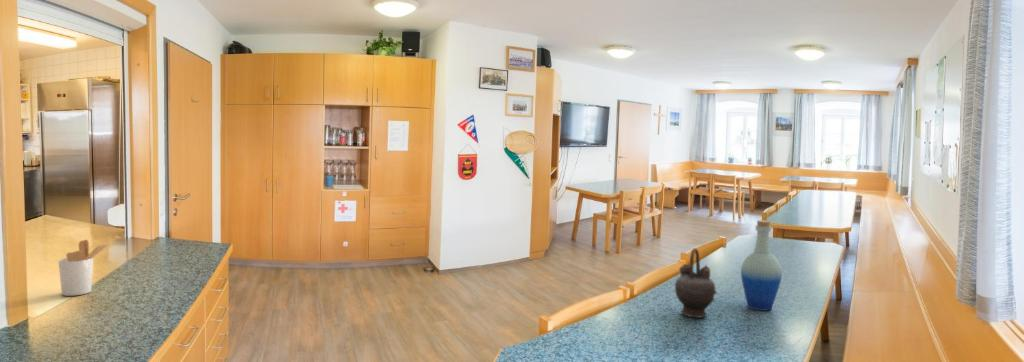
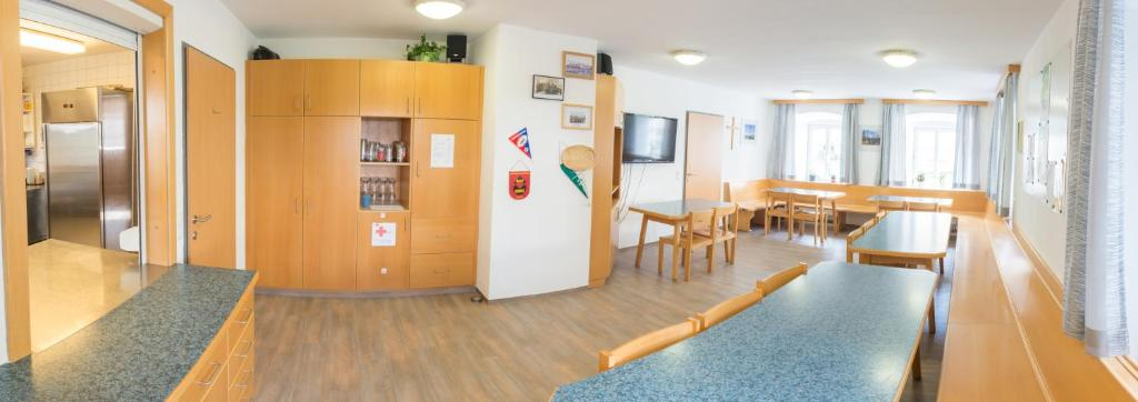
- bottle (761, 264)
- utensil holder (84, 267)
- teapot (696, 281)
